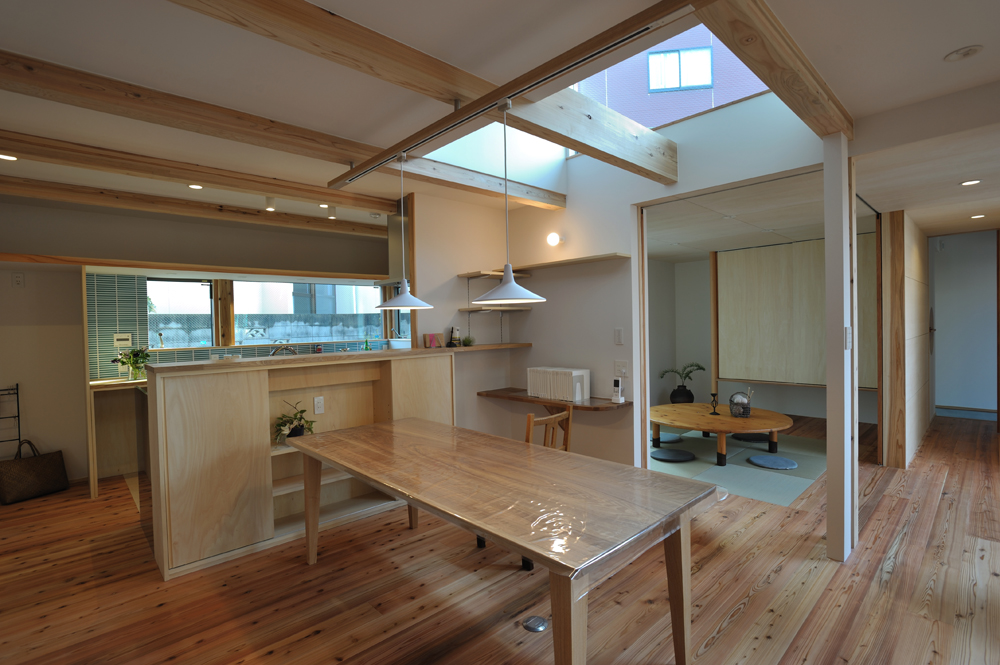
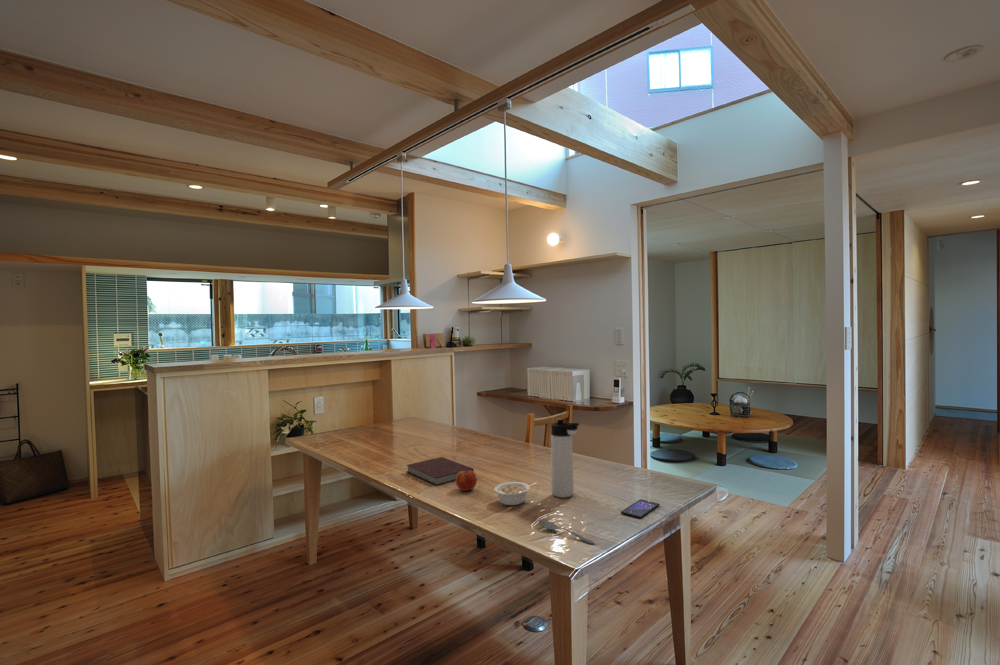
+ smartphone (640, 508)
+ legume (513, 492)
+ notebook (439, 470)
+ spoon (566, 530)
+ fruit (466, 479)
+ thermos bottle (565, 458)
